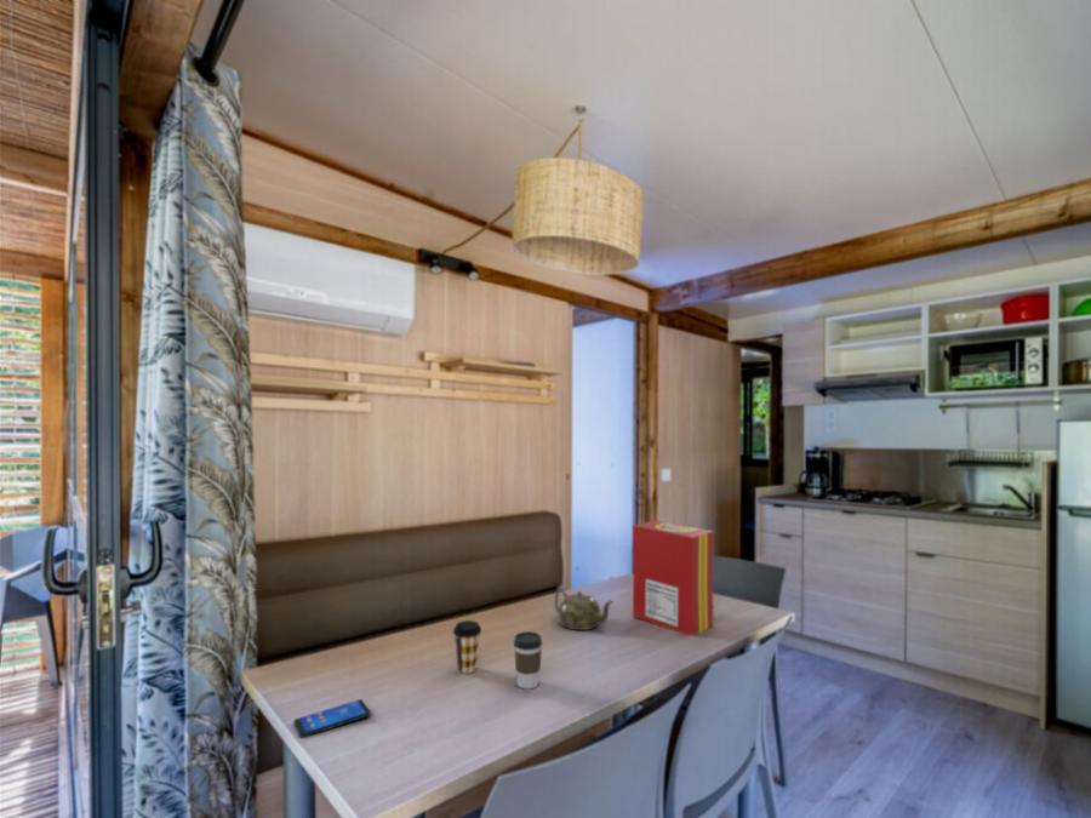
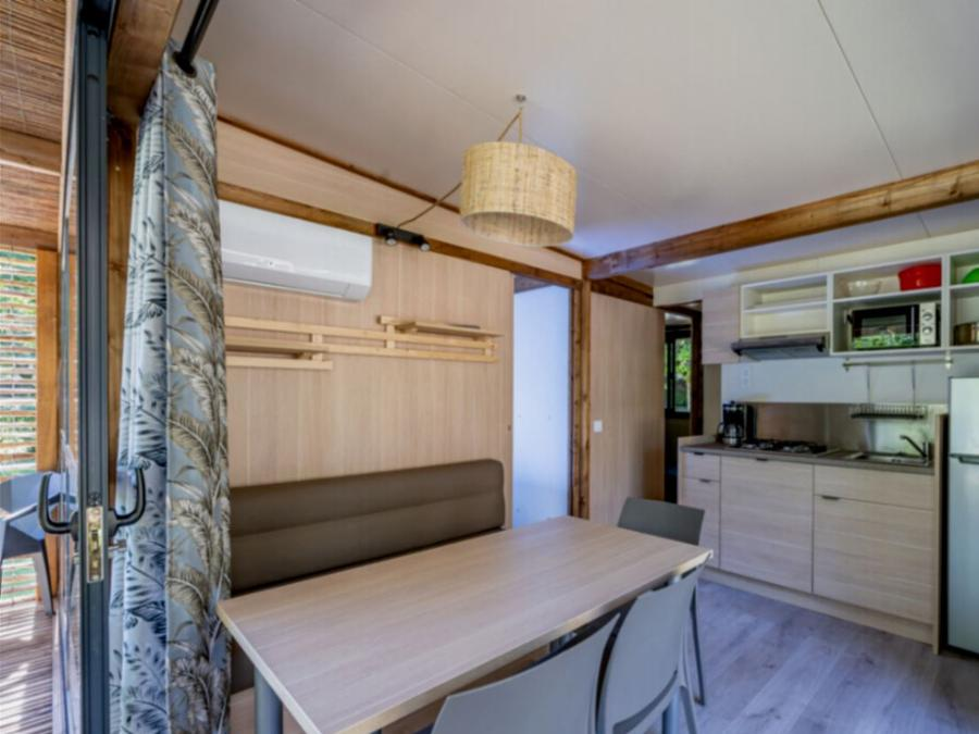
- teapot (582, 607)
- coffee cup (527, 659)
- smartphone (332, 717)
- cereal box (672, 574)
- coffee cup (467, 646)
